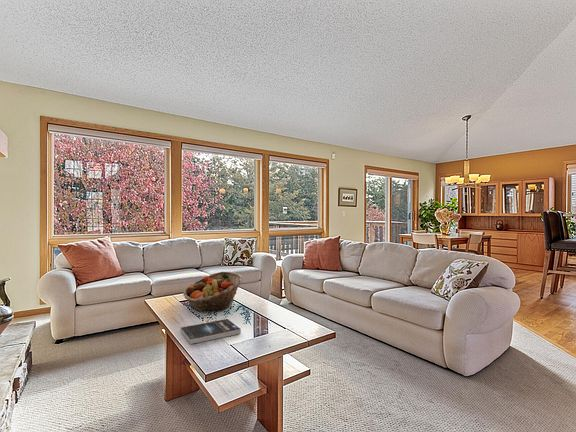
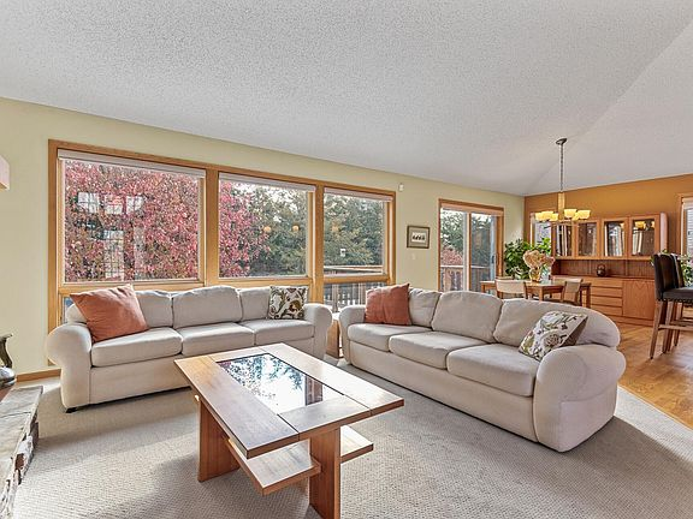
- fruit basket (213, 290)
- book (210, 330)
